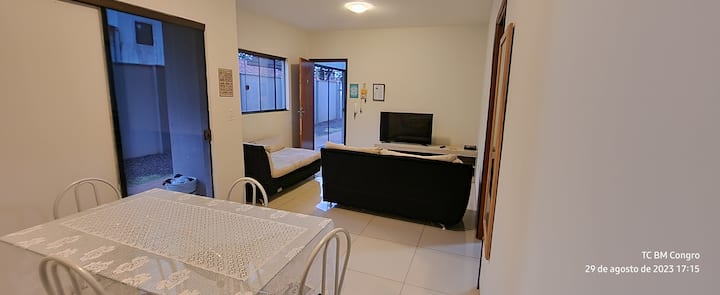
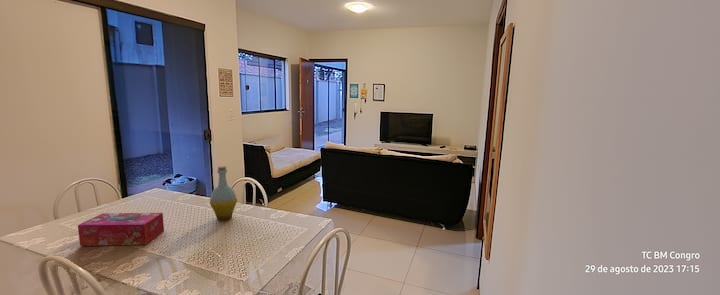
+ bottle (223, 192)
+ tissue box (123, 228)
